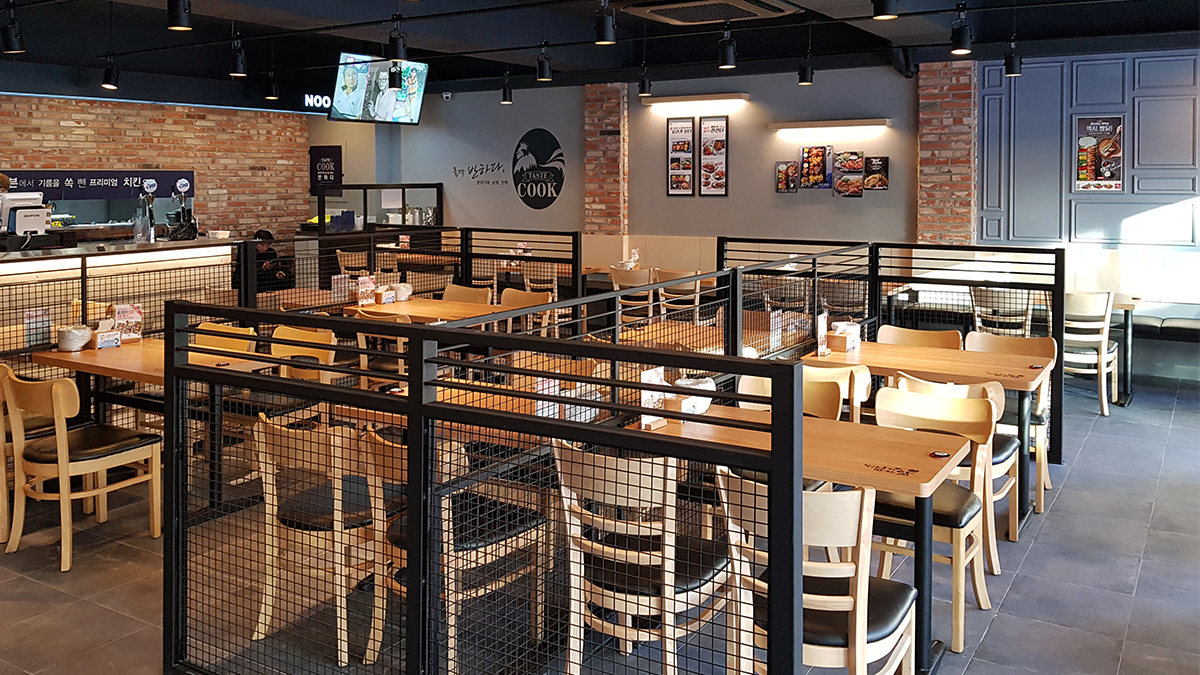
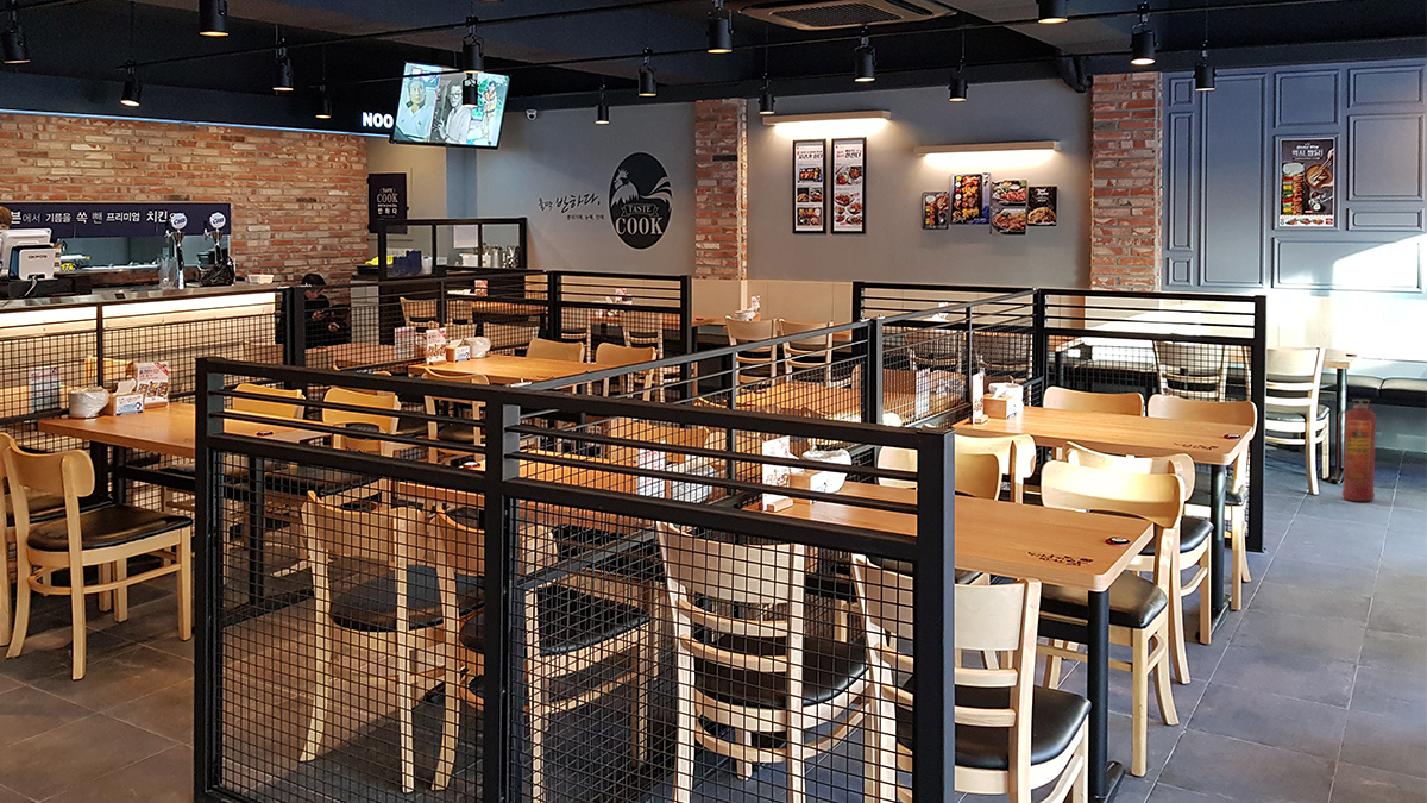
+ fire extinguisher (1357, 448)
